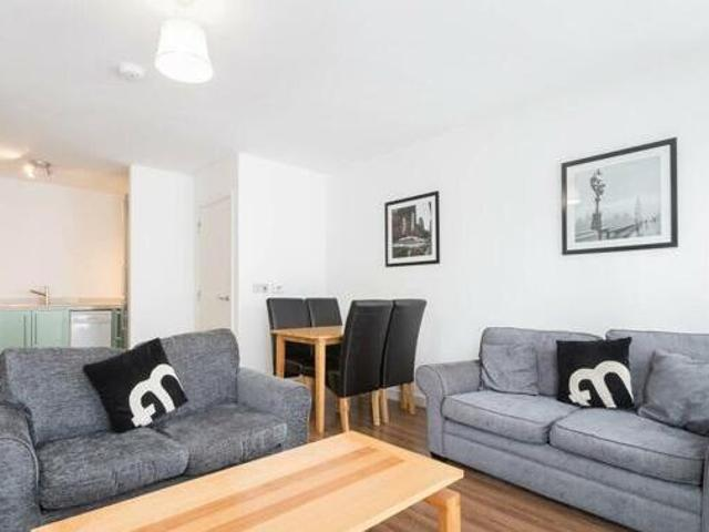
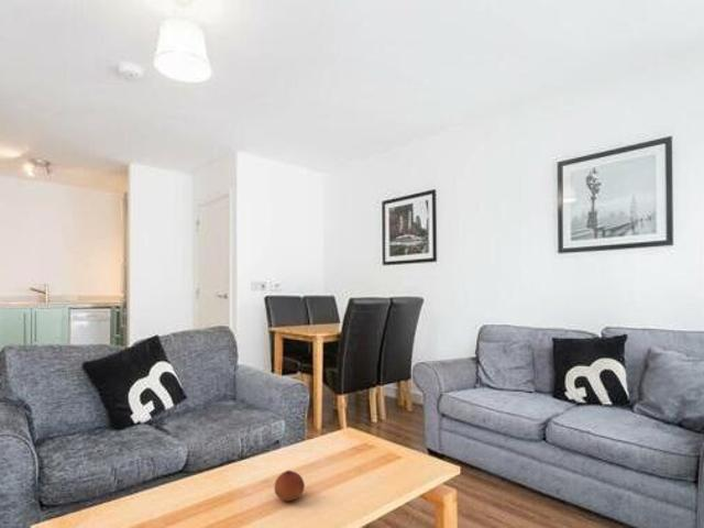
+ fruit (289, 484)
